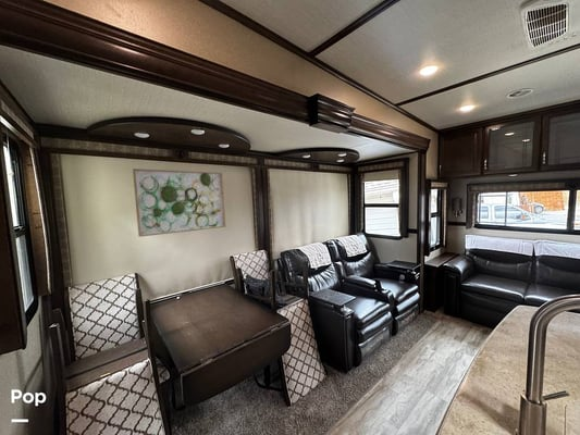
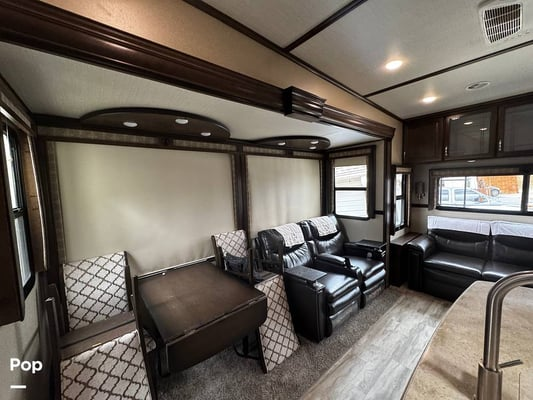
- wall art (185, 201)
